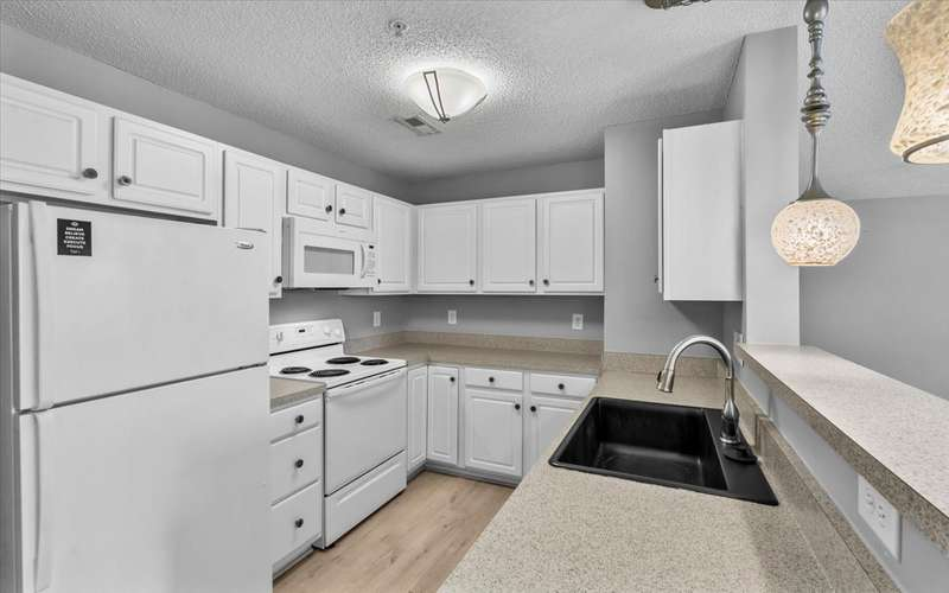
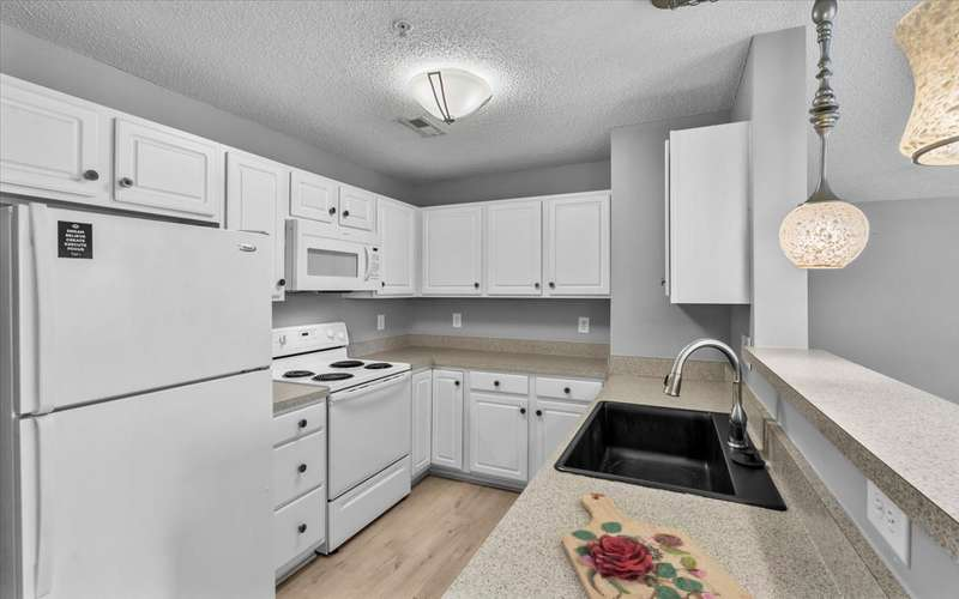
+ cutting board (626, 532)
